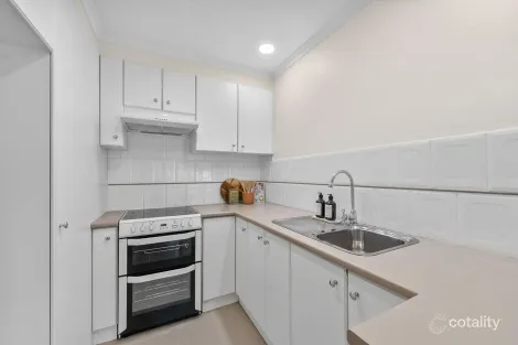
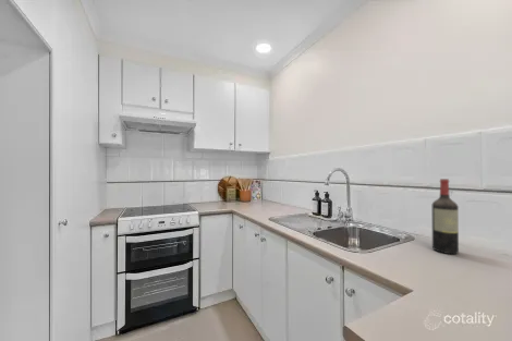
+ wine bottle (444, 215)
